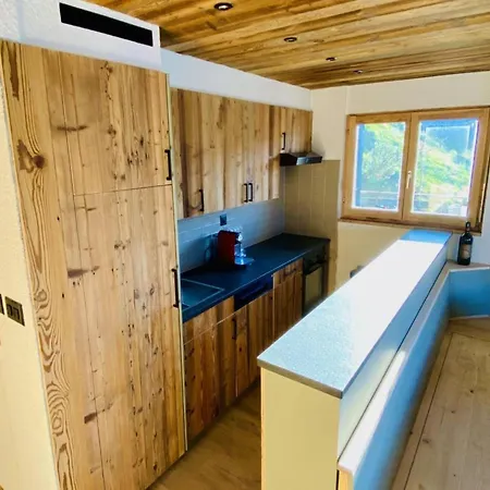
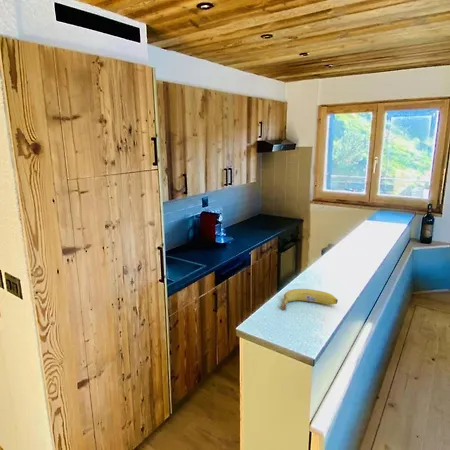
+ fruit (304, 300)
